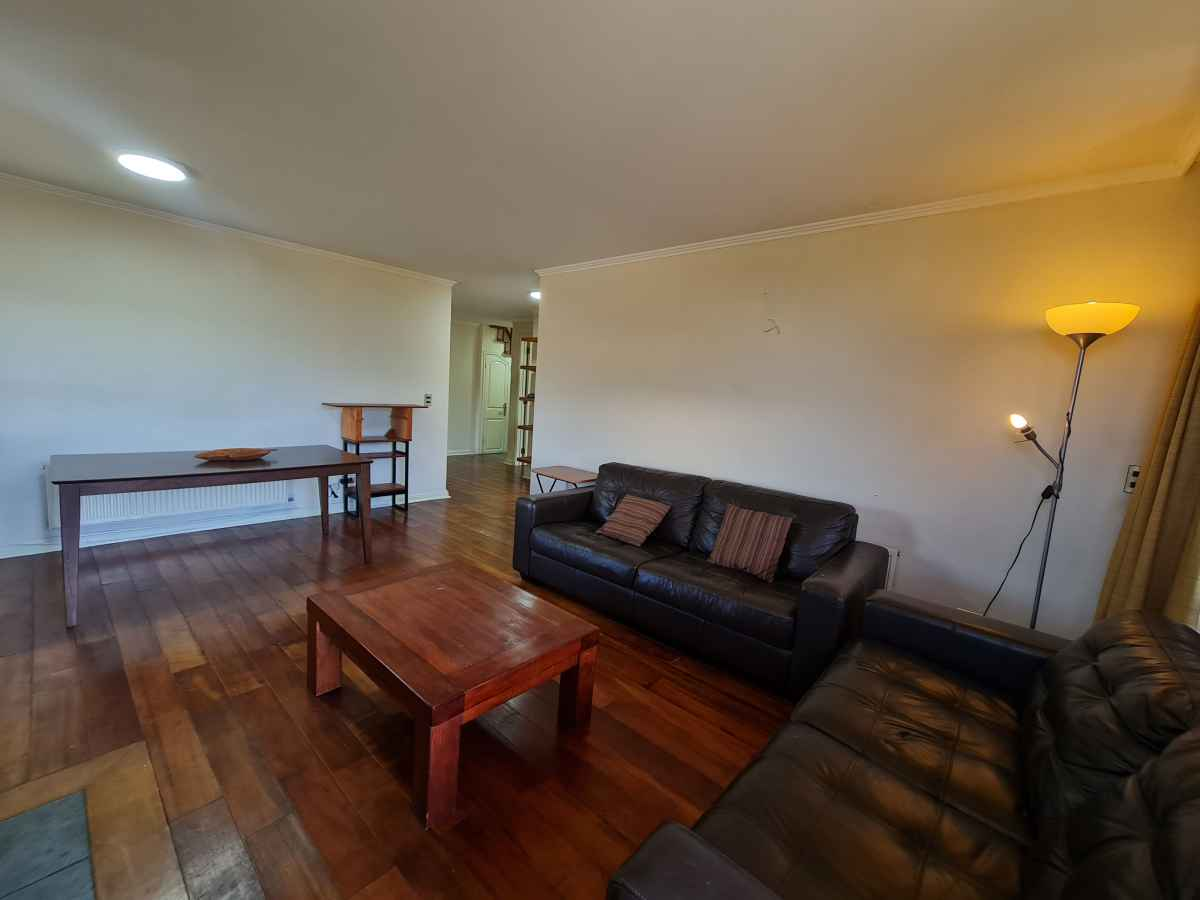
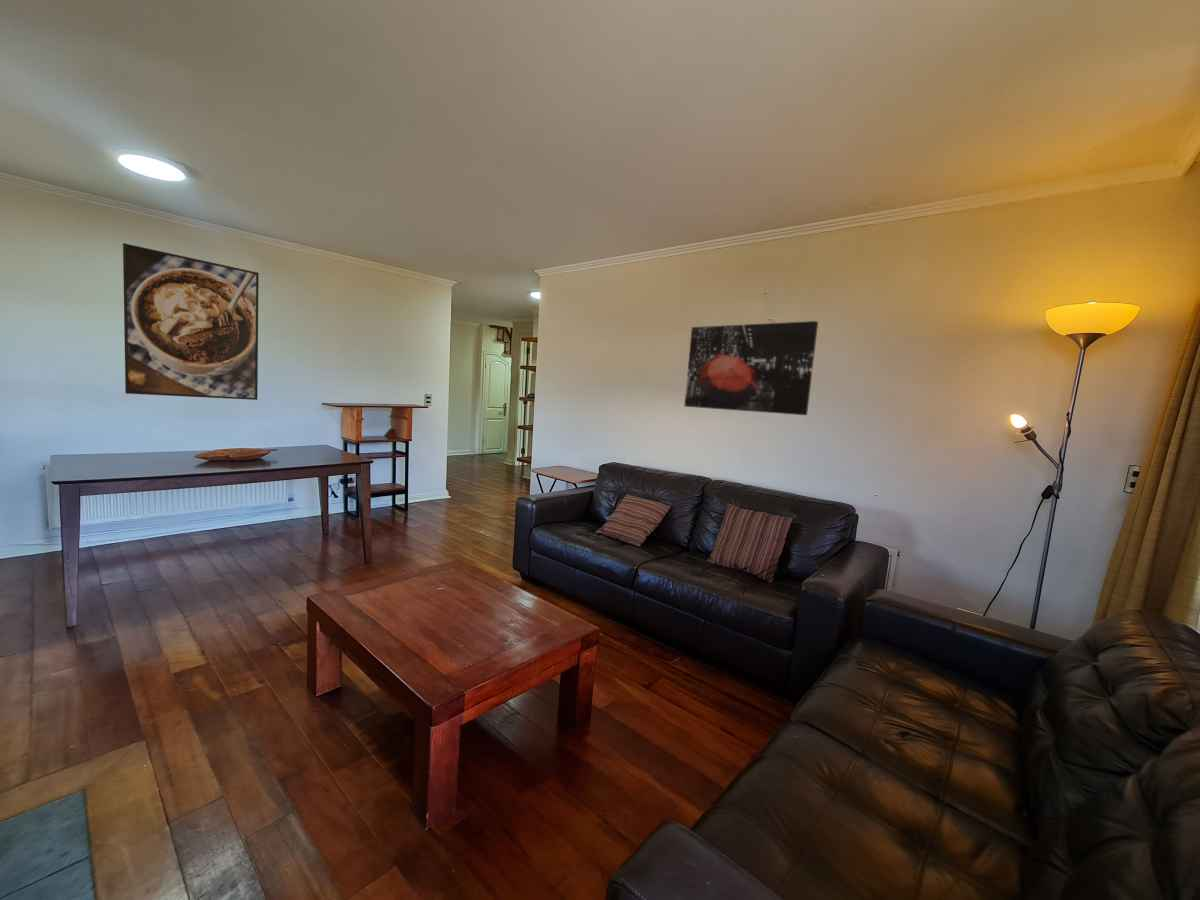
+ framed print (196, 329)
+ wall art (745, 368)
